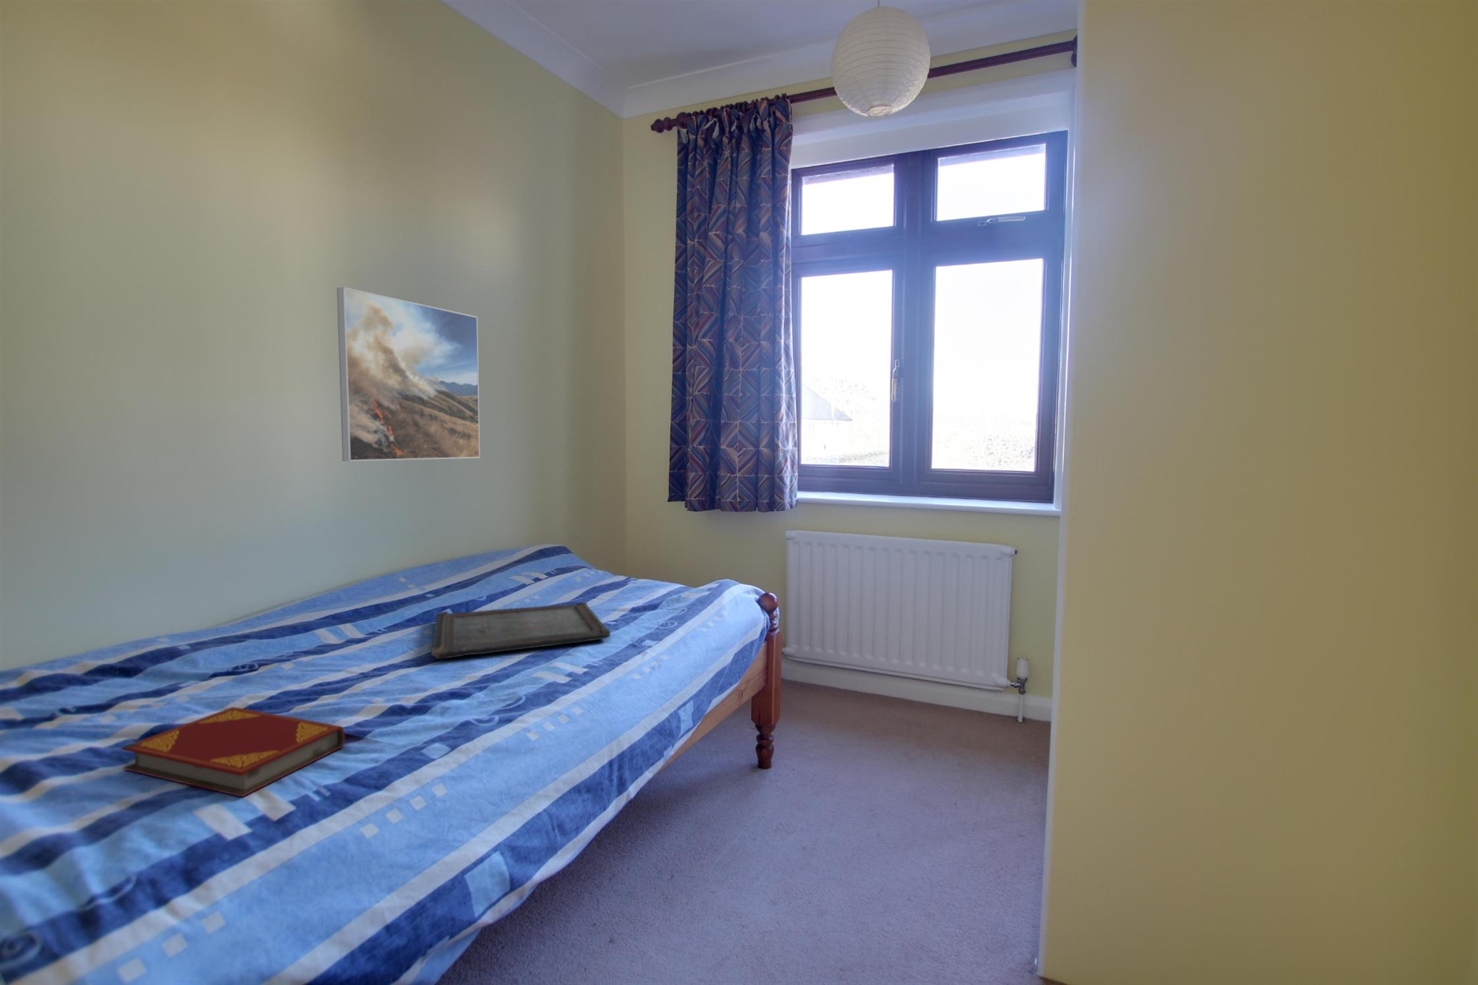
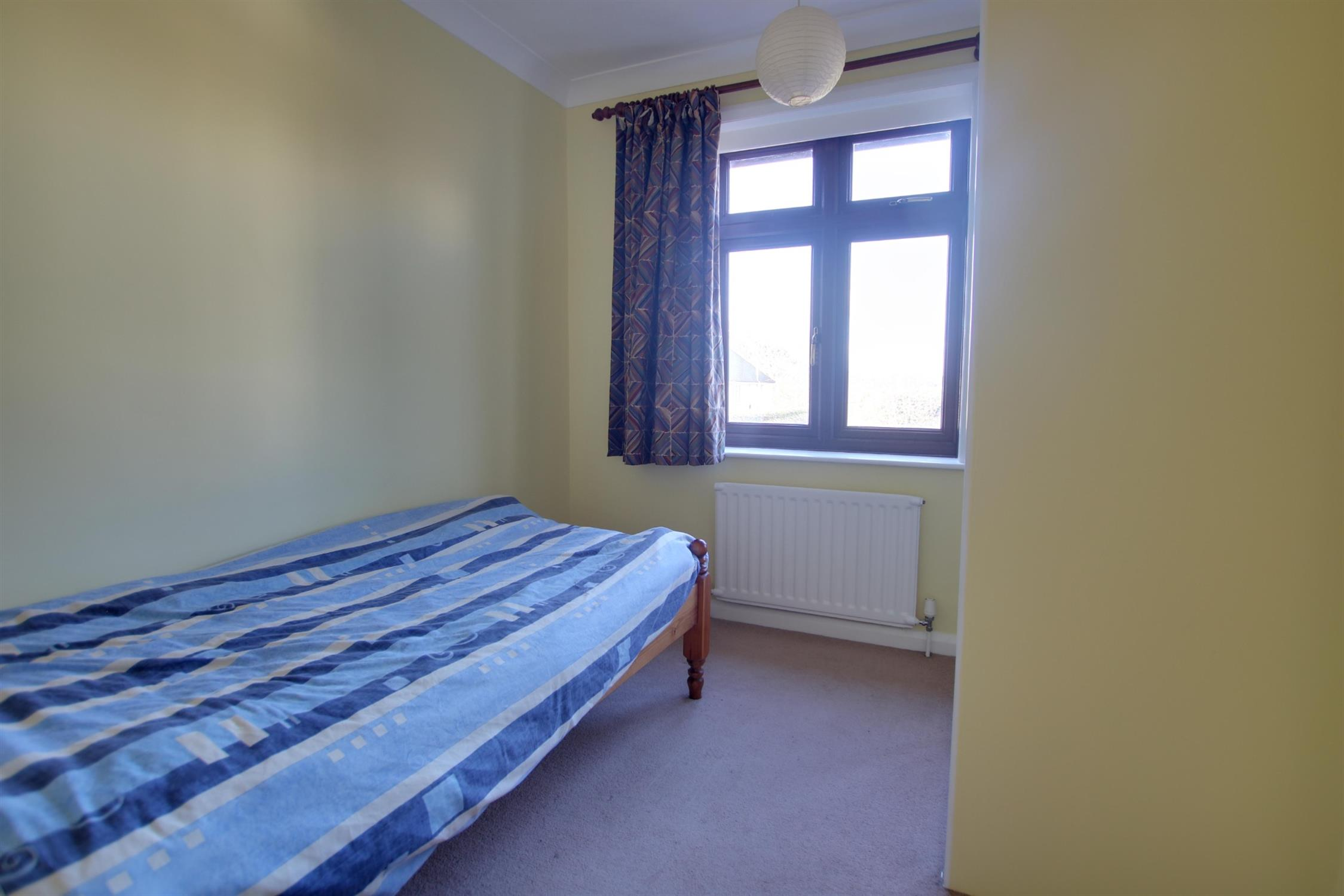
- serving tray (519, 626)
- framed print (416, 383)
- hardback book (238, 746)
